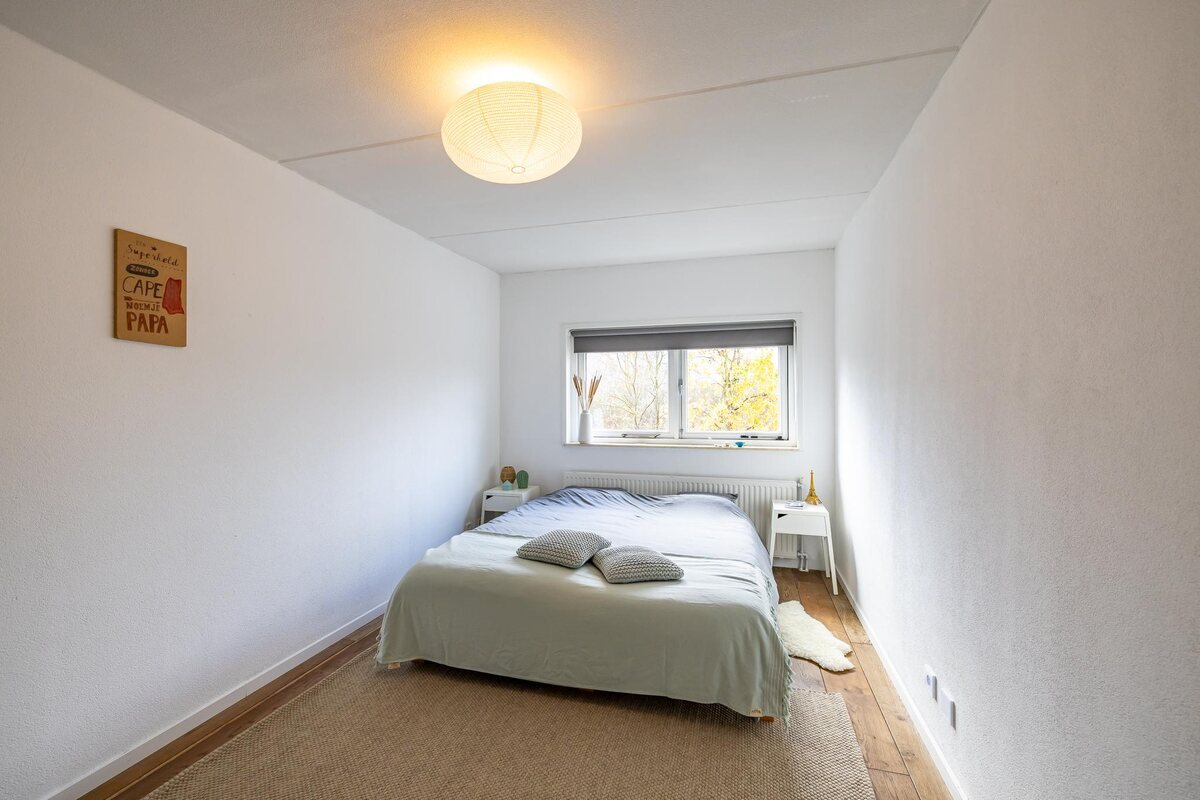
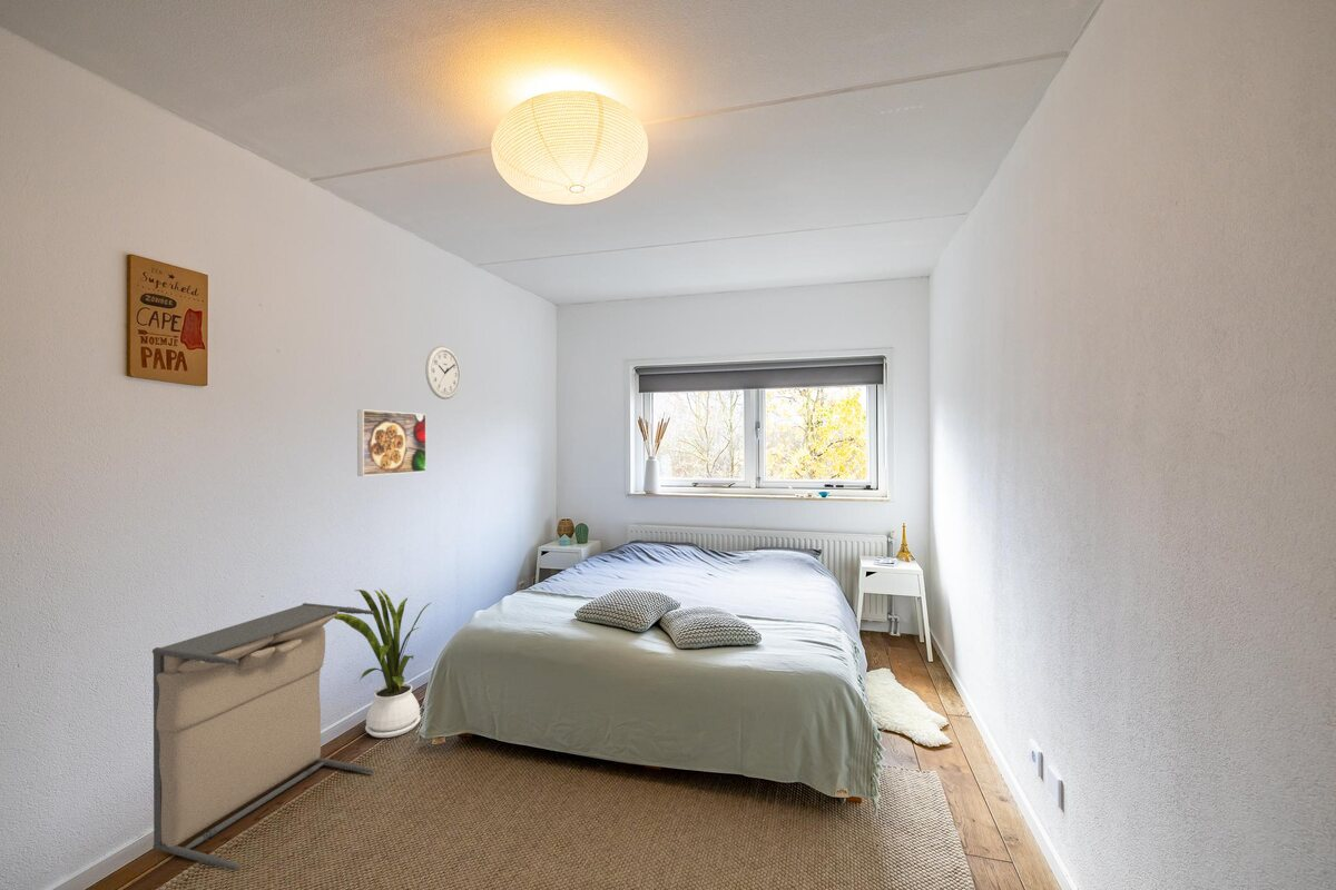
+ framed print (394, 443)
+ house plant (387, 653)
+ laundry hamper (276, 716)
+ wall clock (444, 373)
